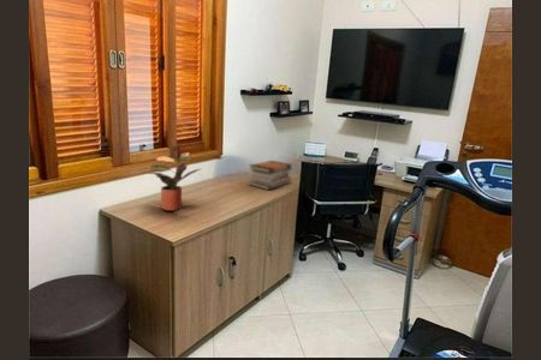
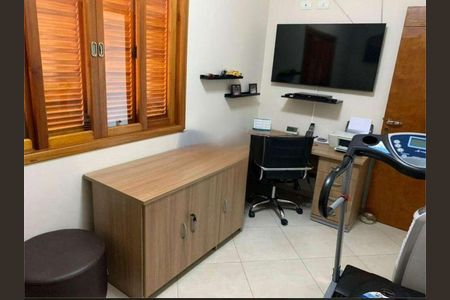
- book stack (270, 174)
- potted plant (174, 175)
